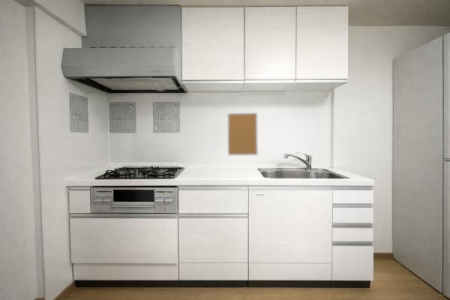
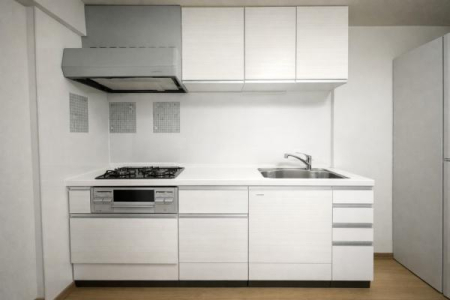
- wall art (242, 134)
